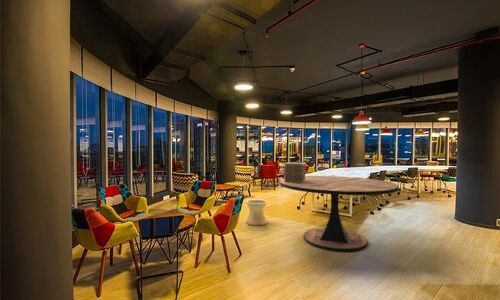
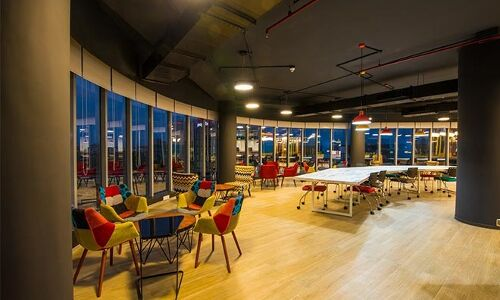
- side table (256, 211)
- decorative cube (295, 171)
- dining table (334, 210)
